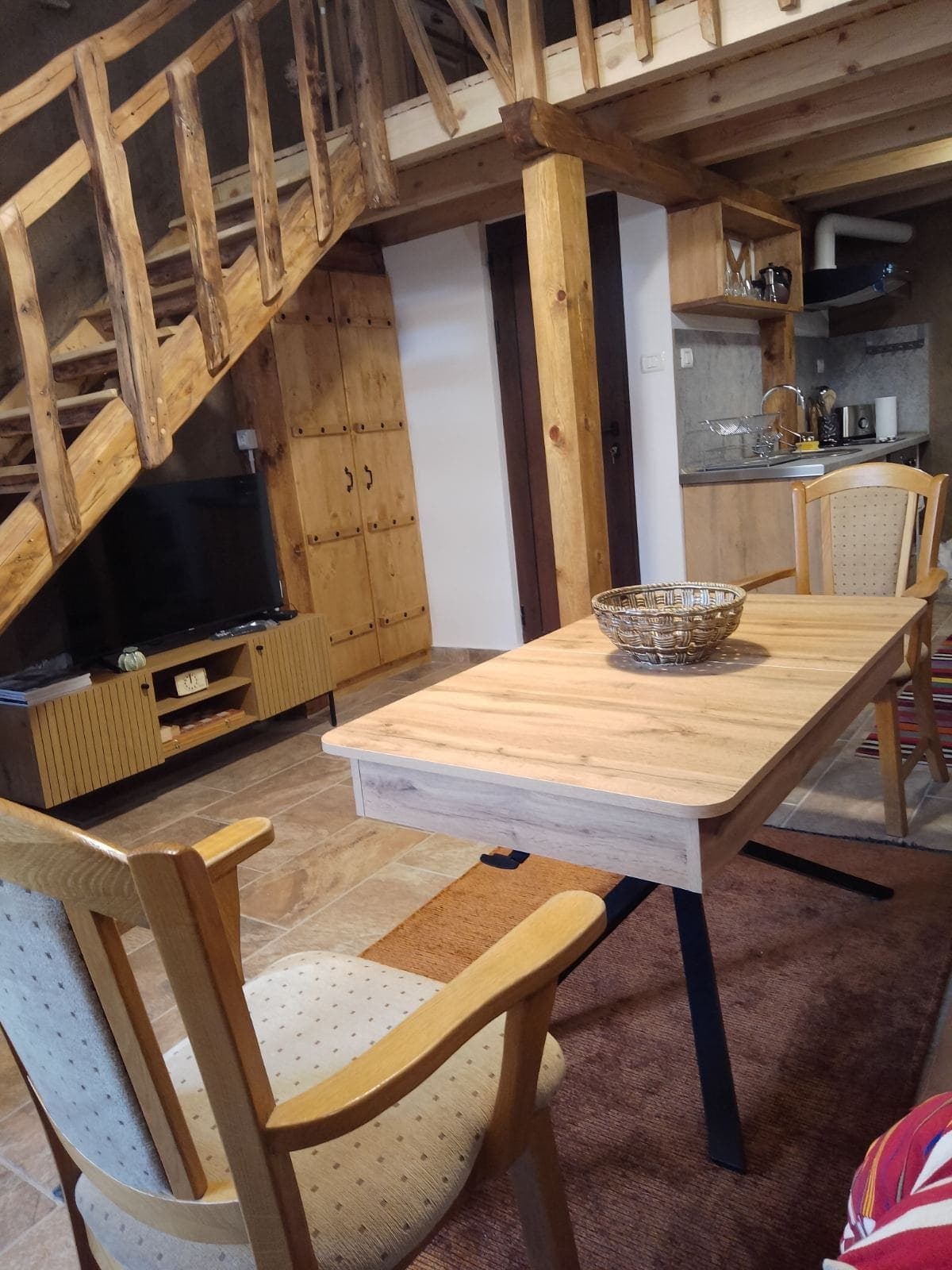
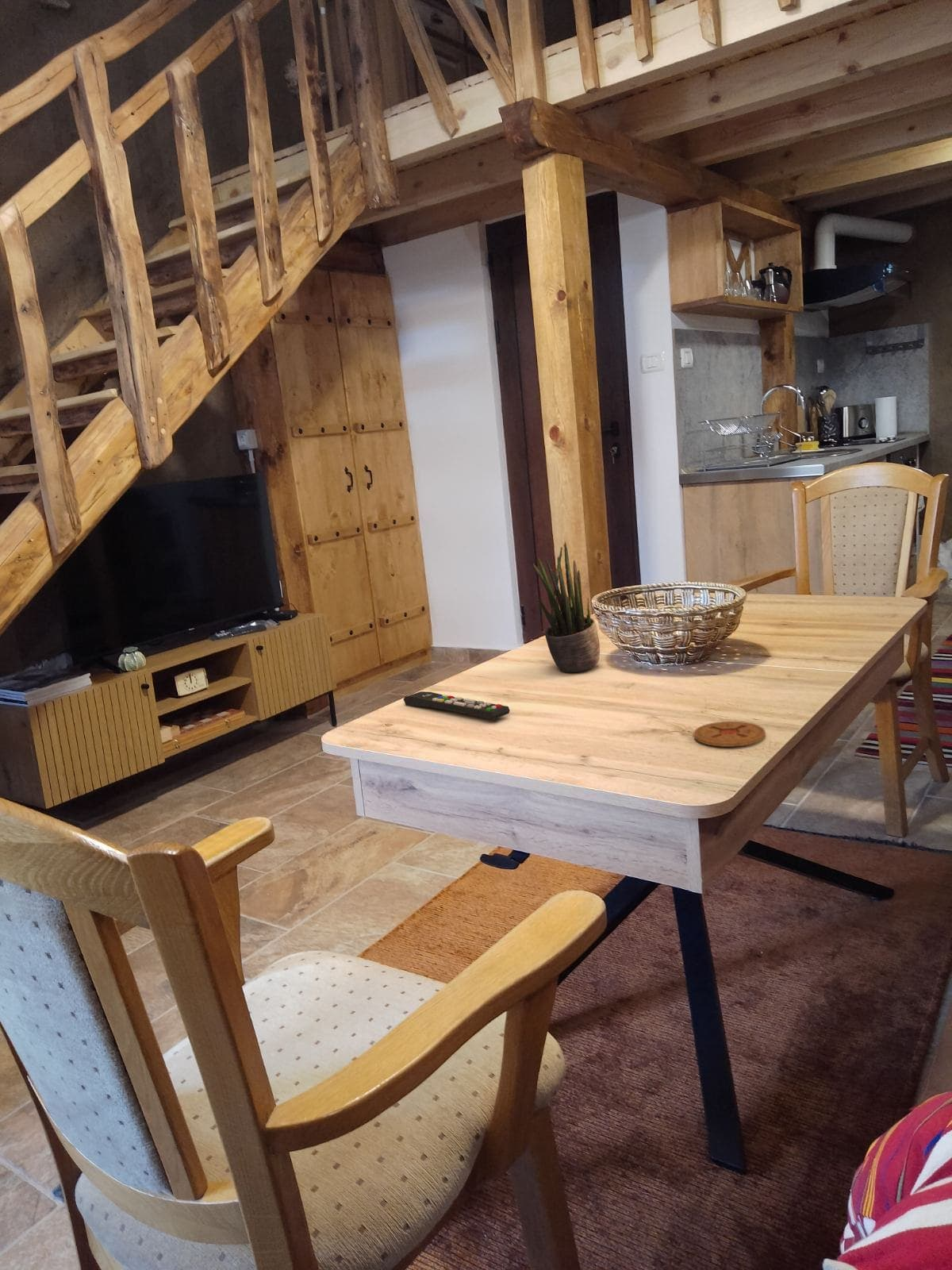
+ coaster (729, 733)
+ remote control (454, 705)
+ potted plant (564, 606)
